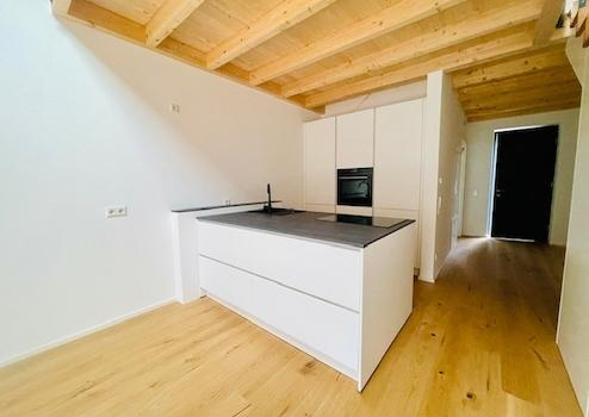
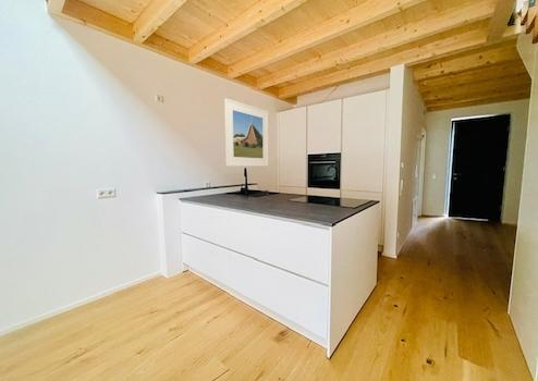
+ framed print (248, 136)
